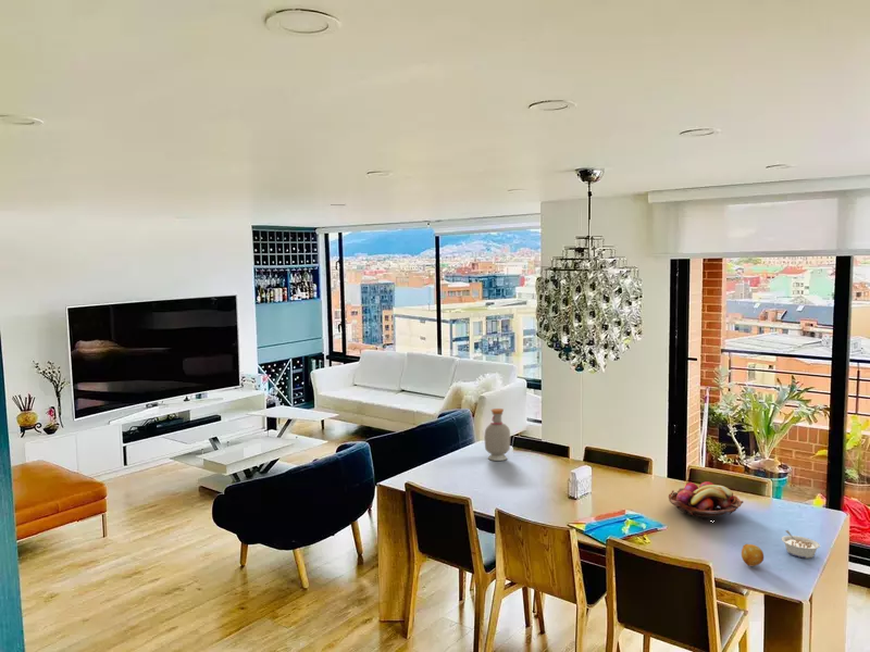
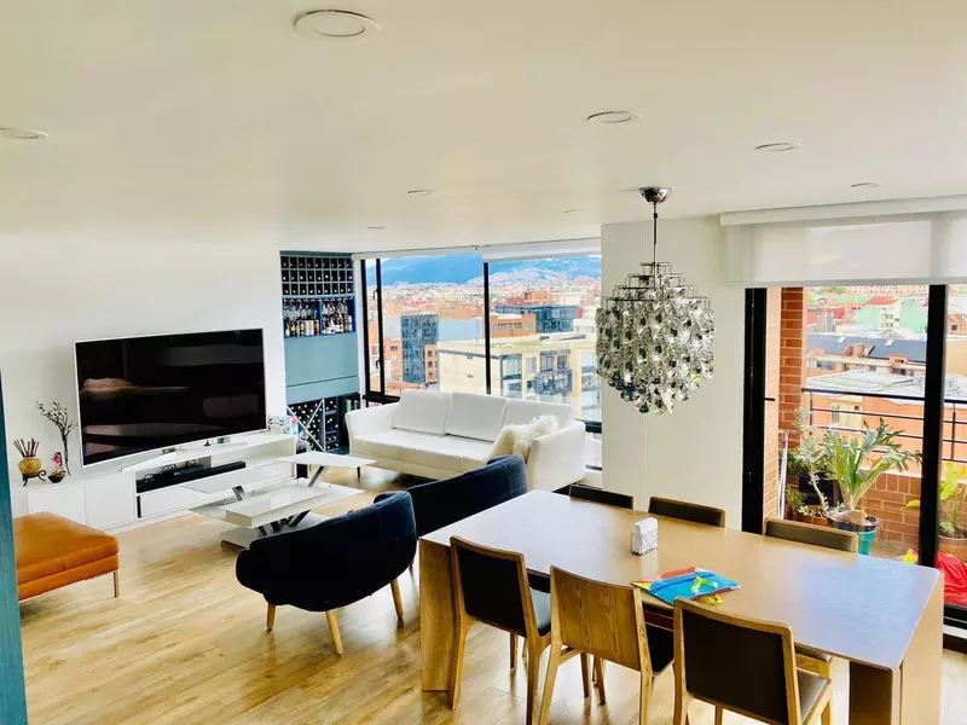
- bottle (497, 434)
- fruit basket (704, 498)
- legume (798, 546)
- fruit (751, 555)
